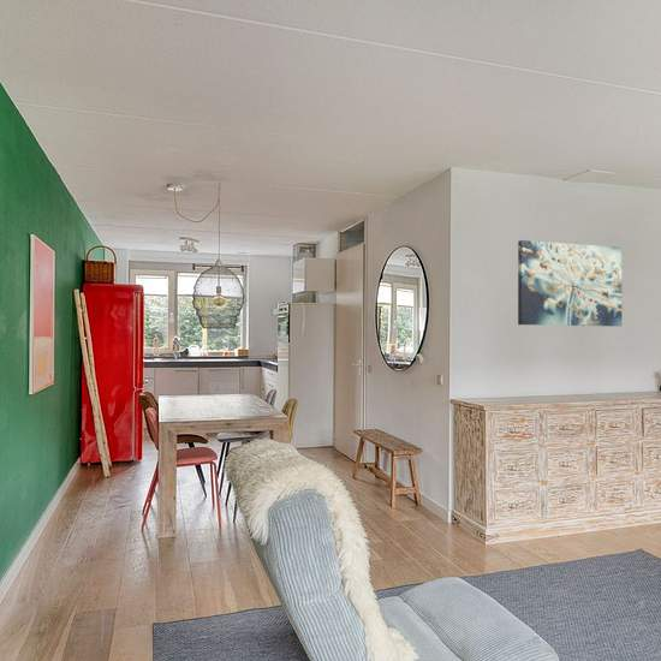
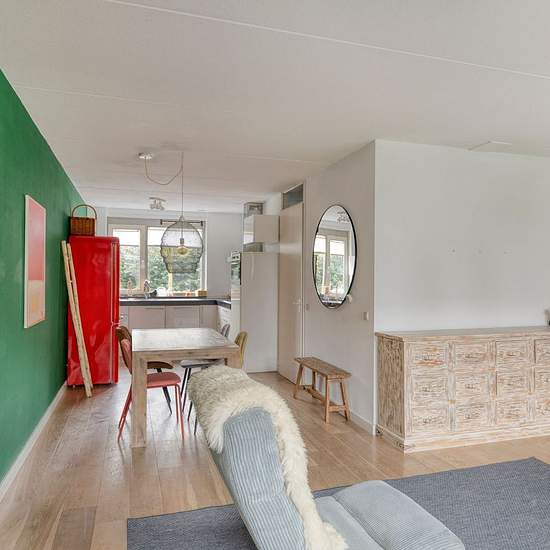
- wall art (571, 285)
